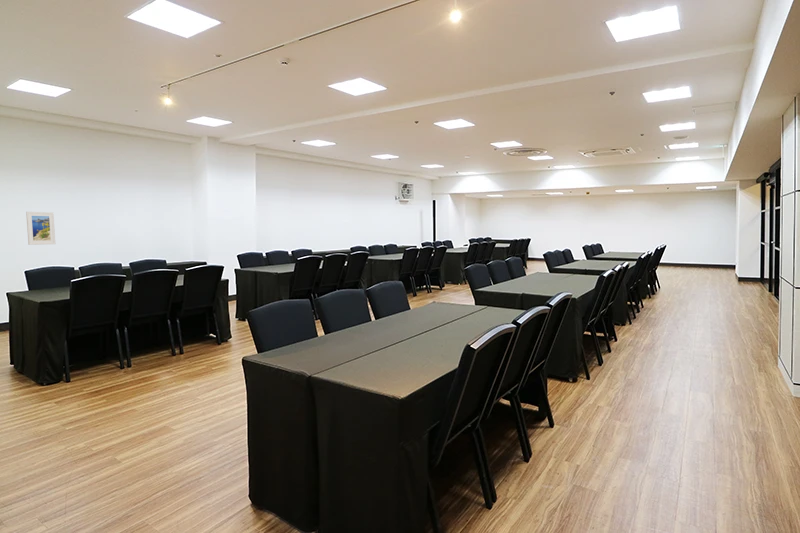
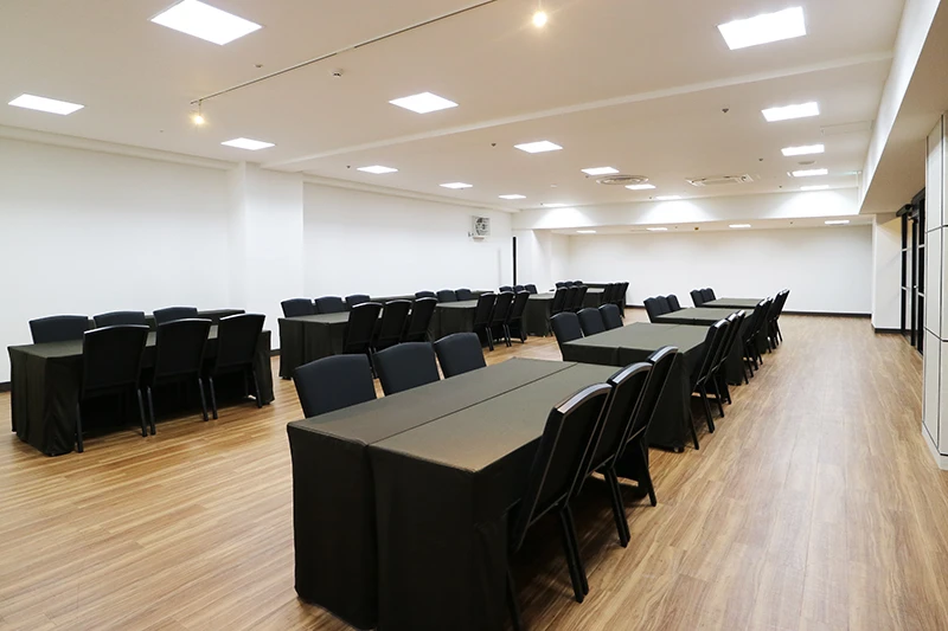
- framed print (41, 228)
